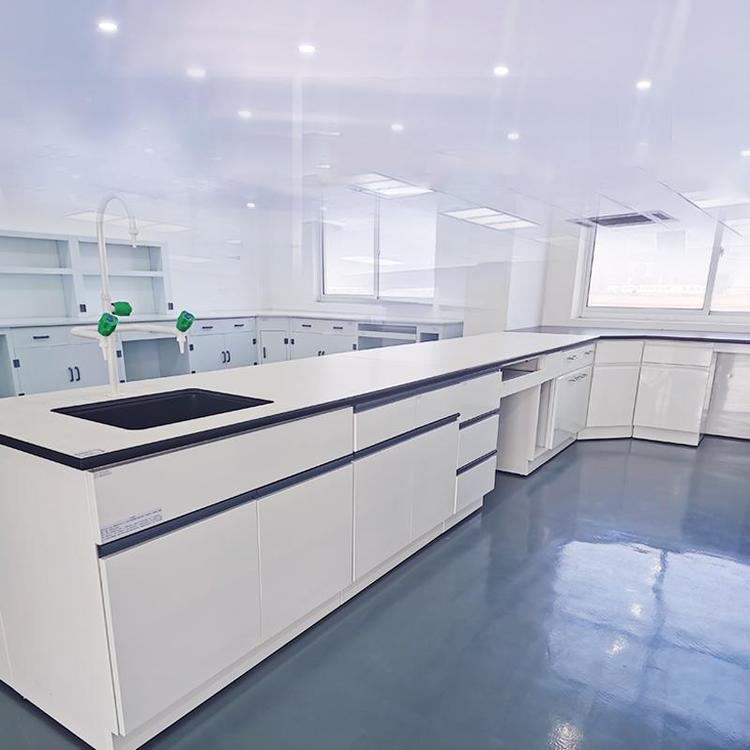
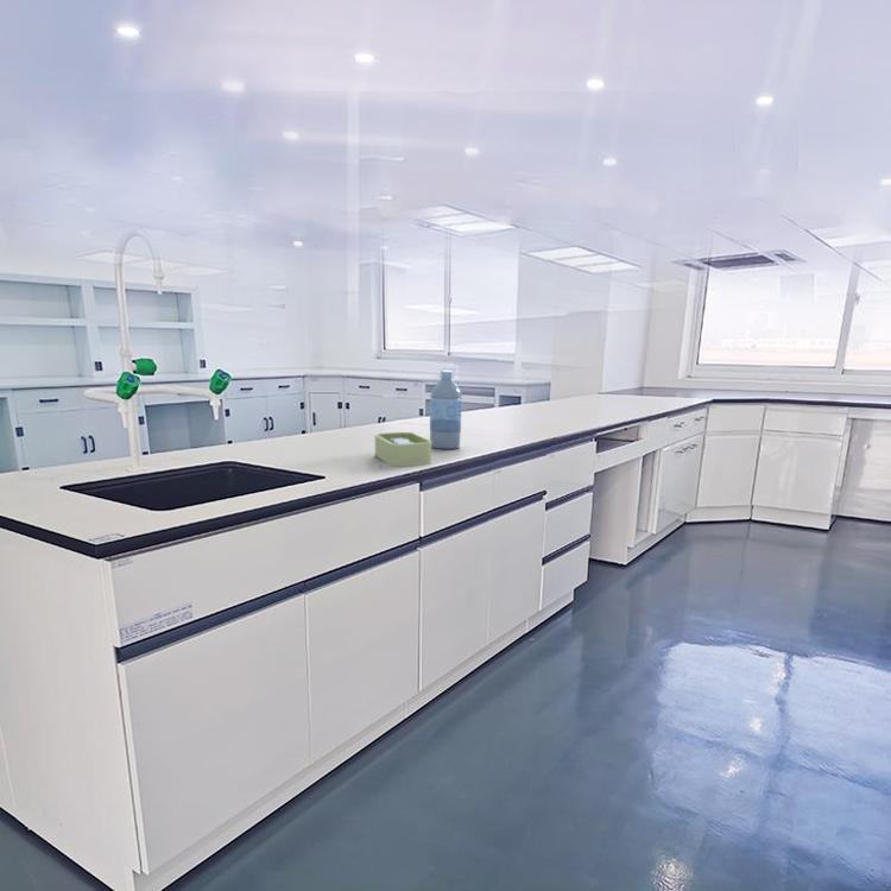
+ water bottle (446, 407)
+ soap dish (396, 448)
